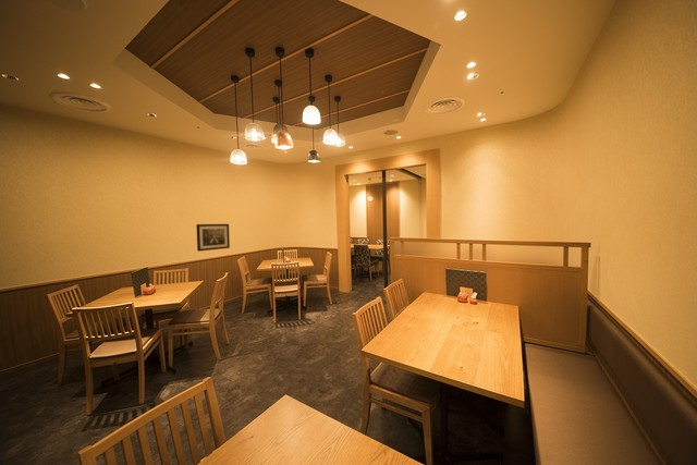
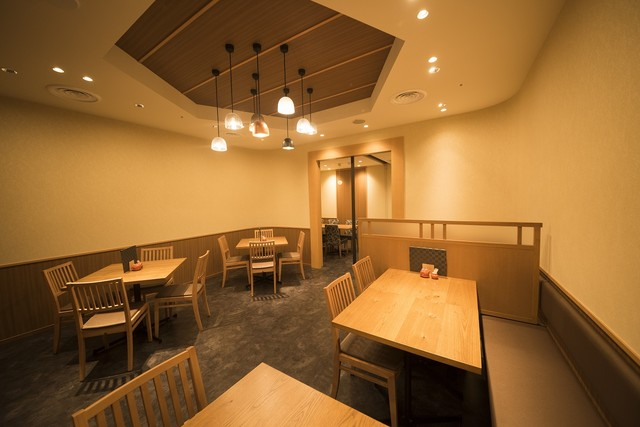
- wall art (213, 236)
